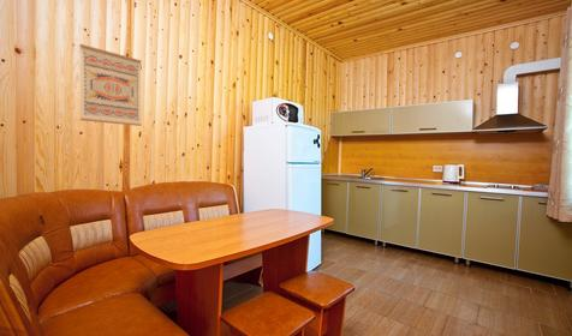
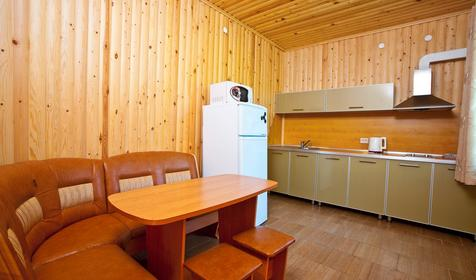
- wall art (113, 88)
